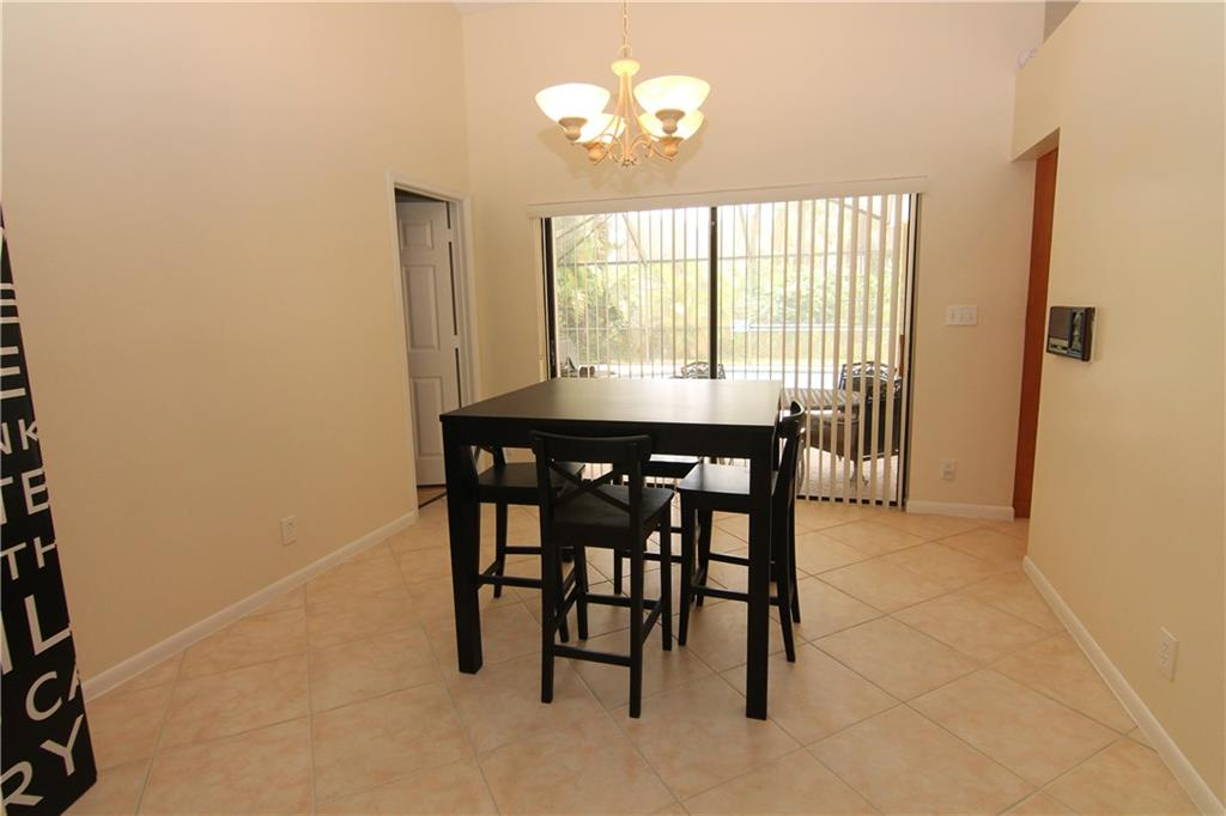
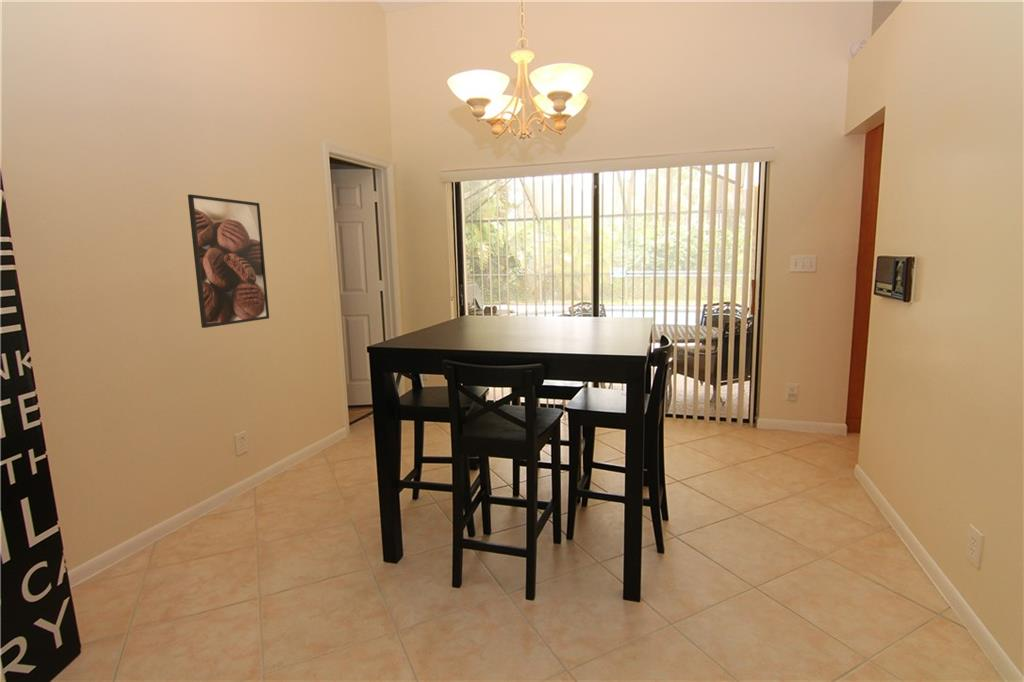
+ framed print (232, 262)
